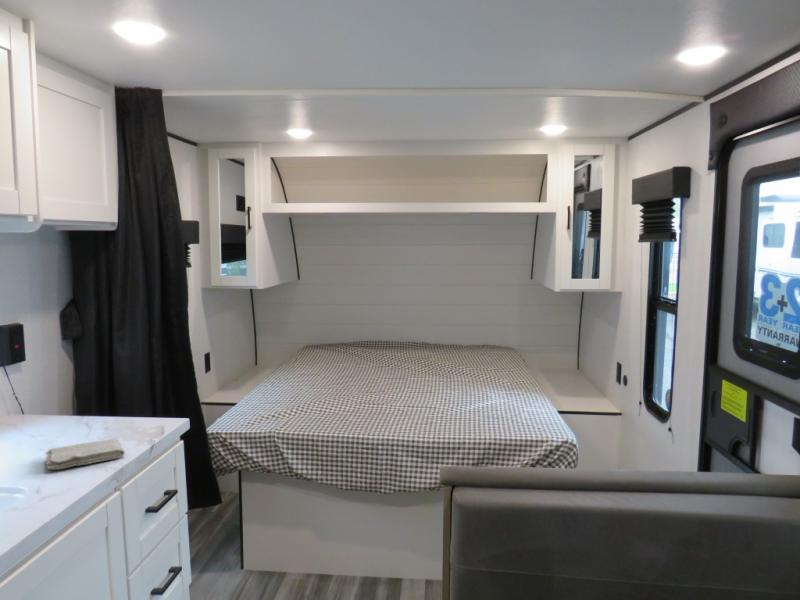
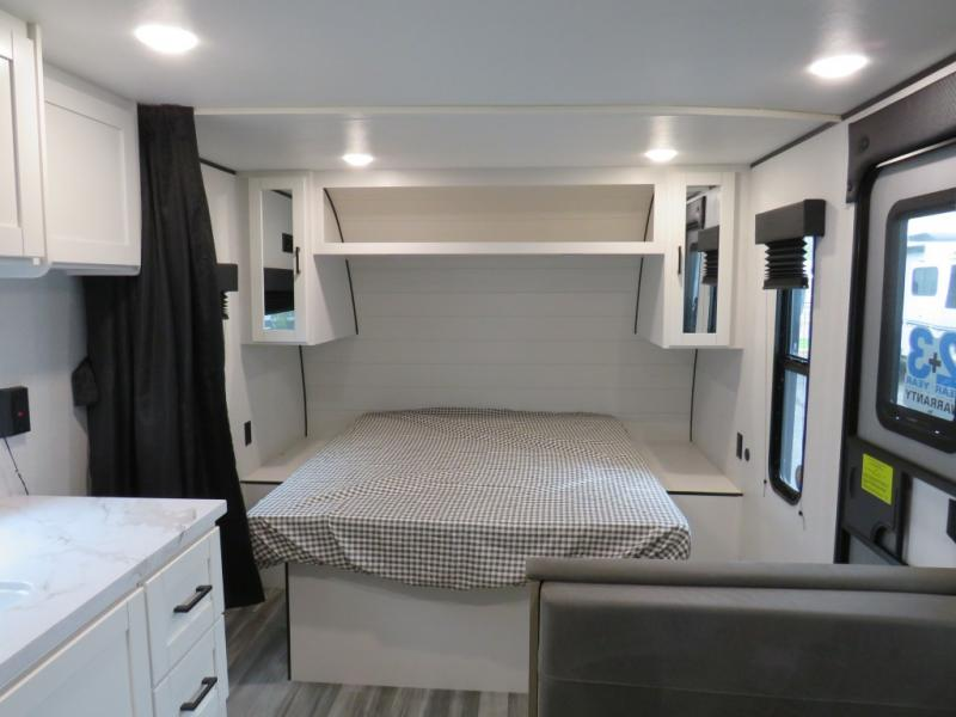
- washcloth (85, 452)
